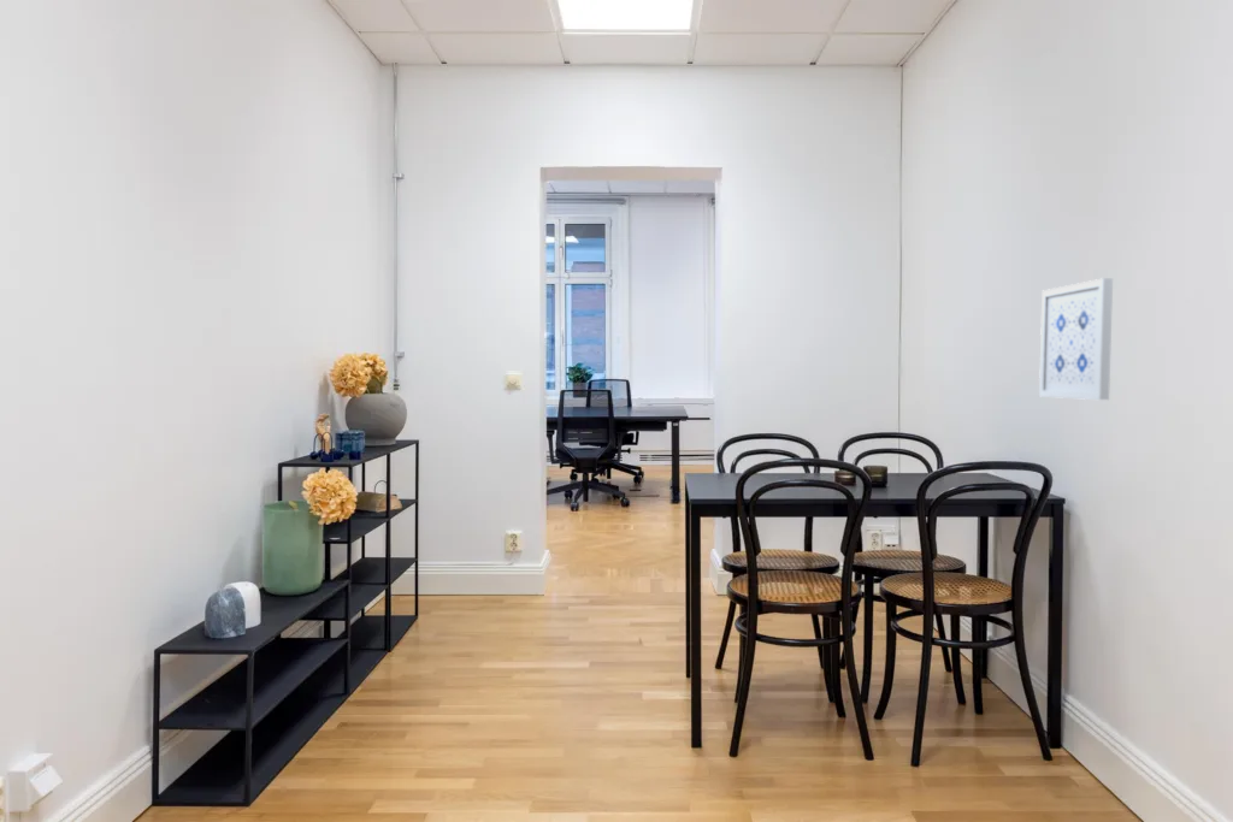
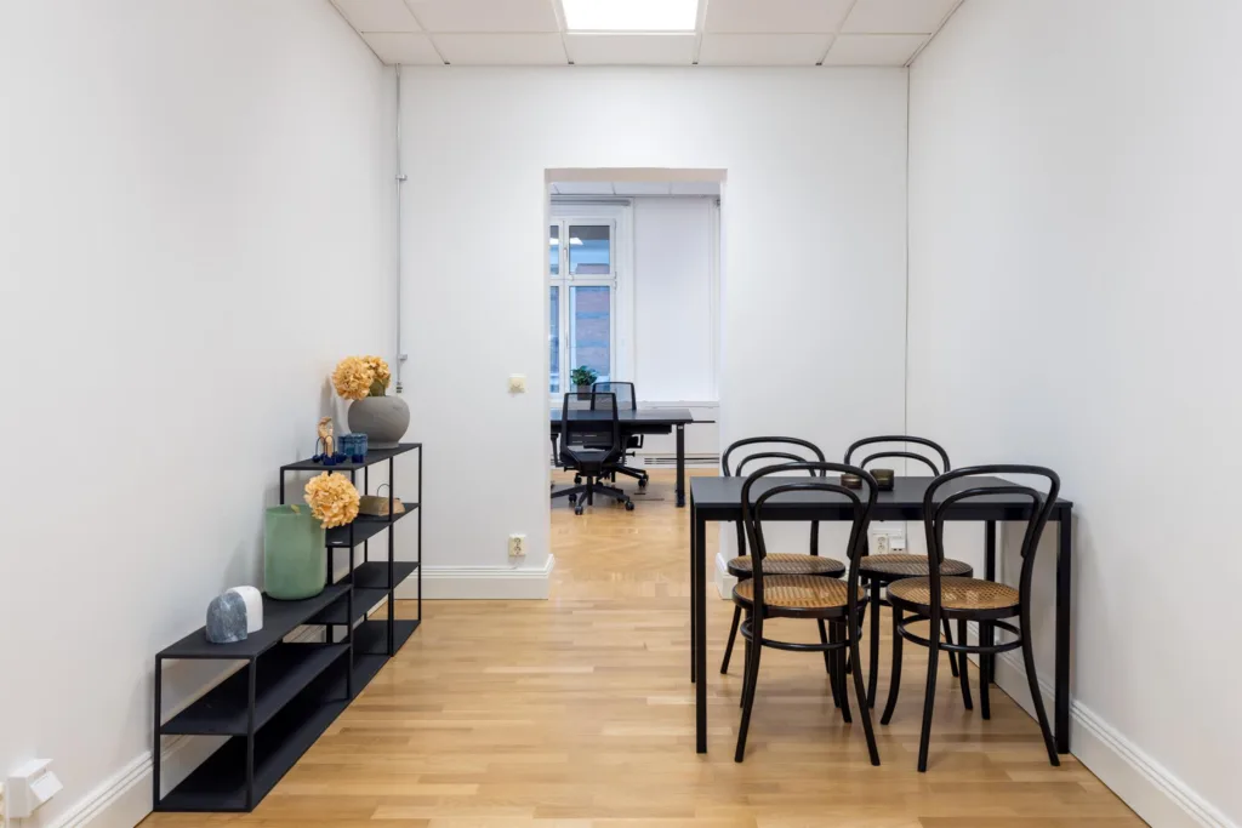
- wall art (1073, 341)
